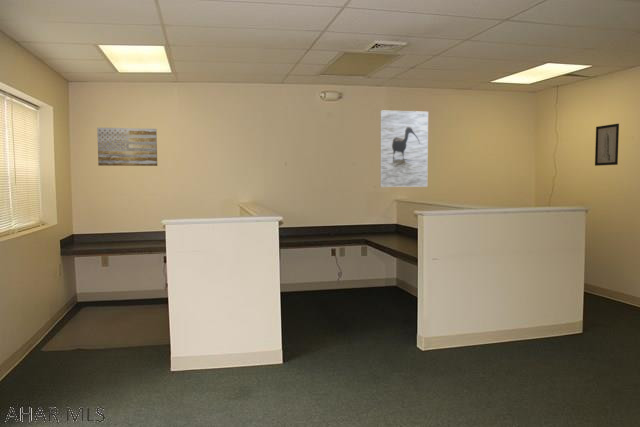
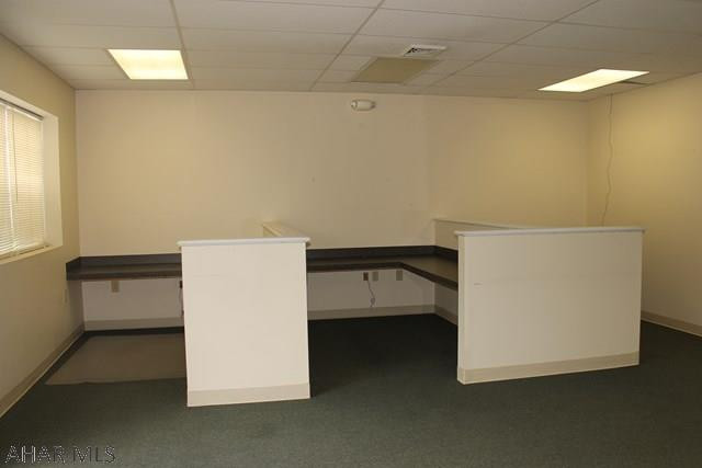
- wall art (127, 147)
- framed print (404, 149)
- wall art (606, 145)
